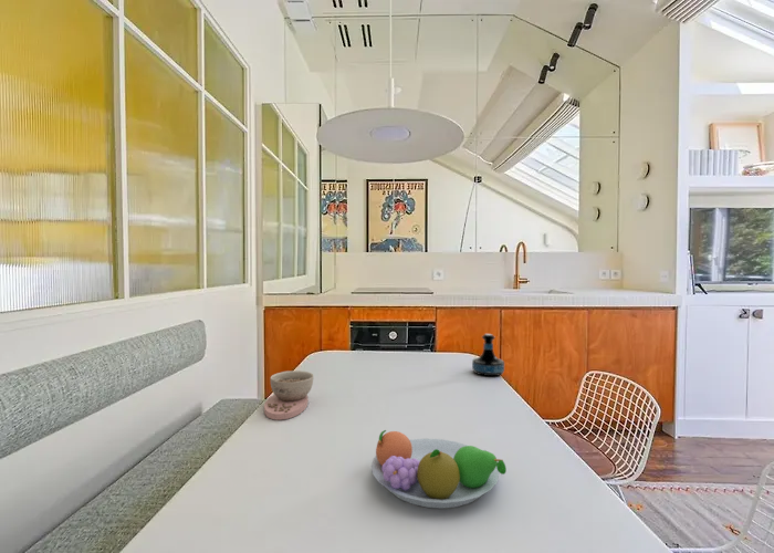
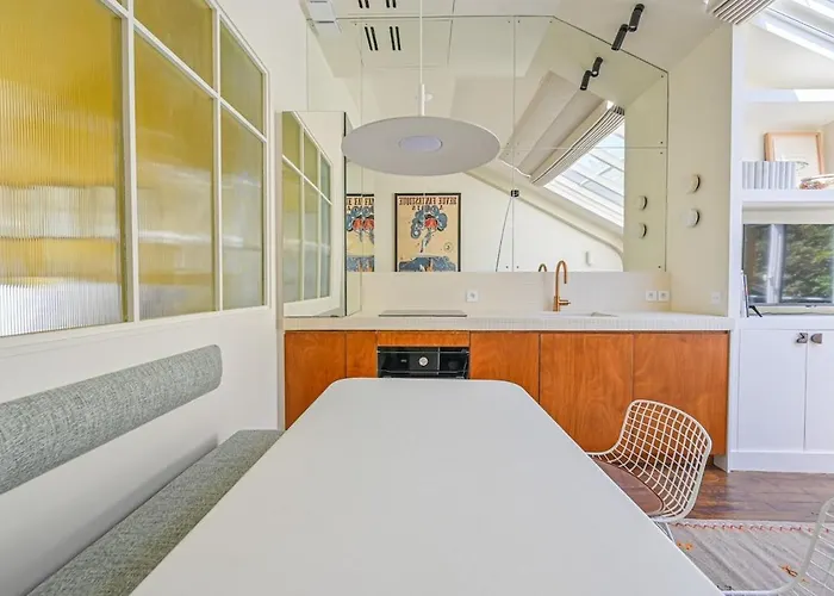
- fruit bowl (437, 456)
- bowl (289, 392)
- tequila bottle (488, 353)
